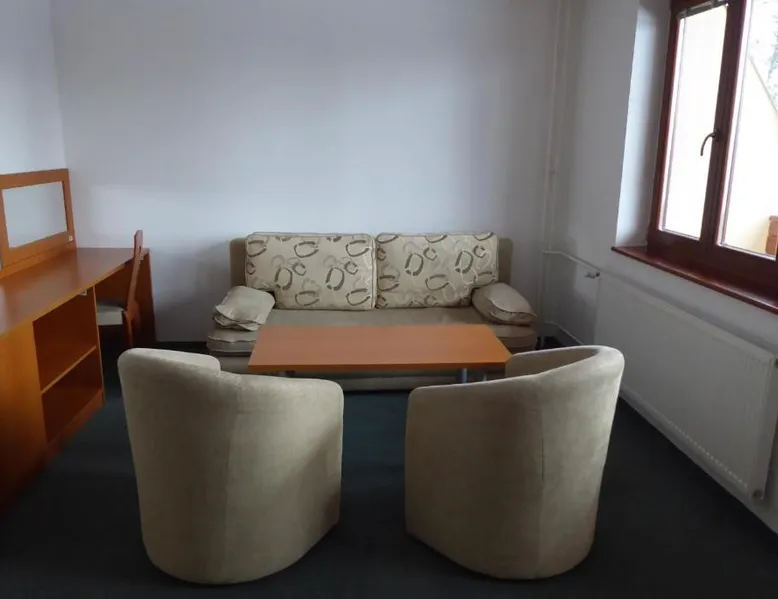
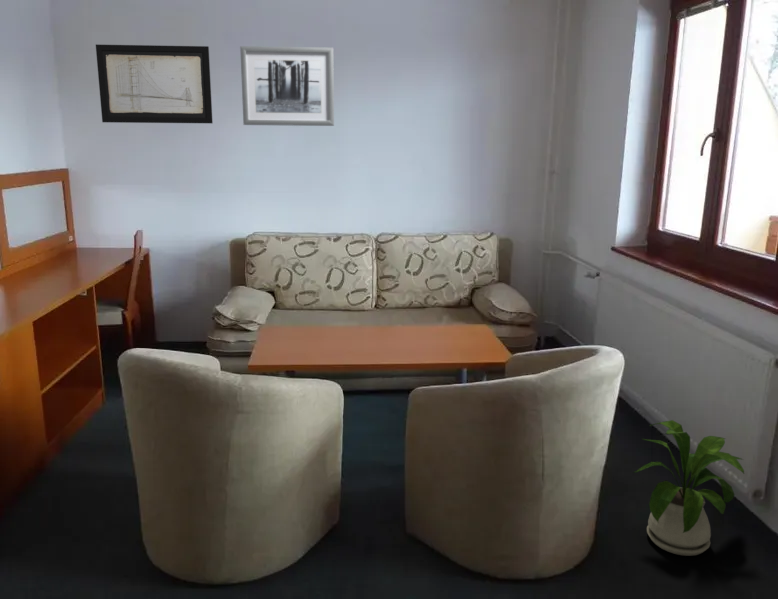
+ wall art (155, 84)
+ wall art (288, 86)
+ house plant (697, 481)
